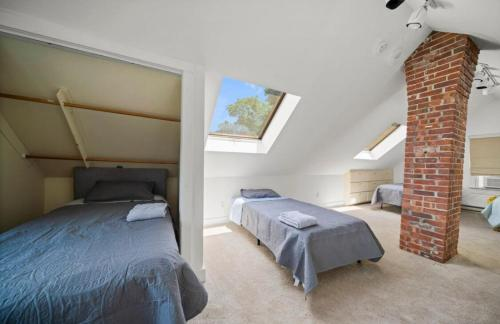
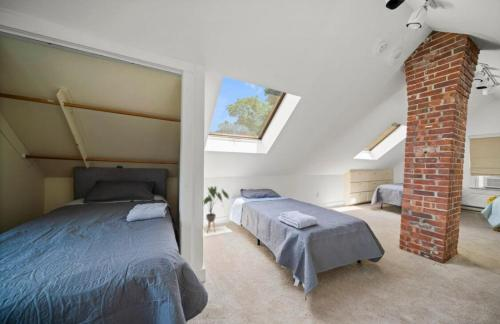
+ house plant (211, 208)
